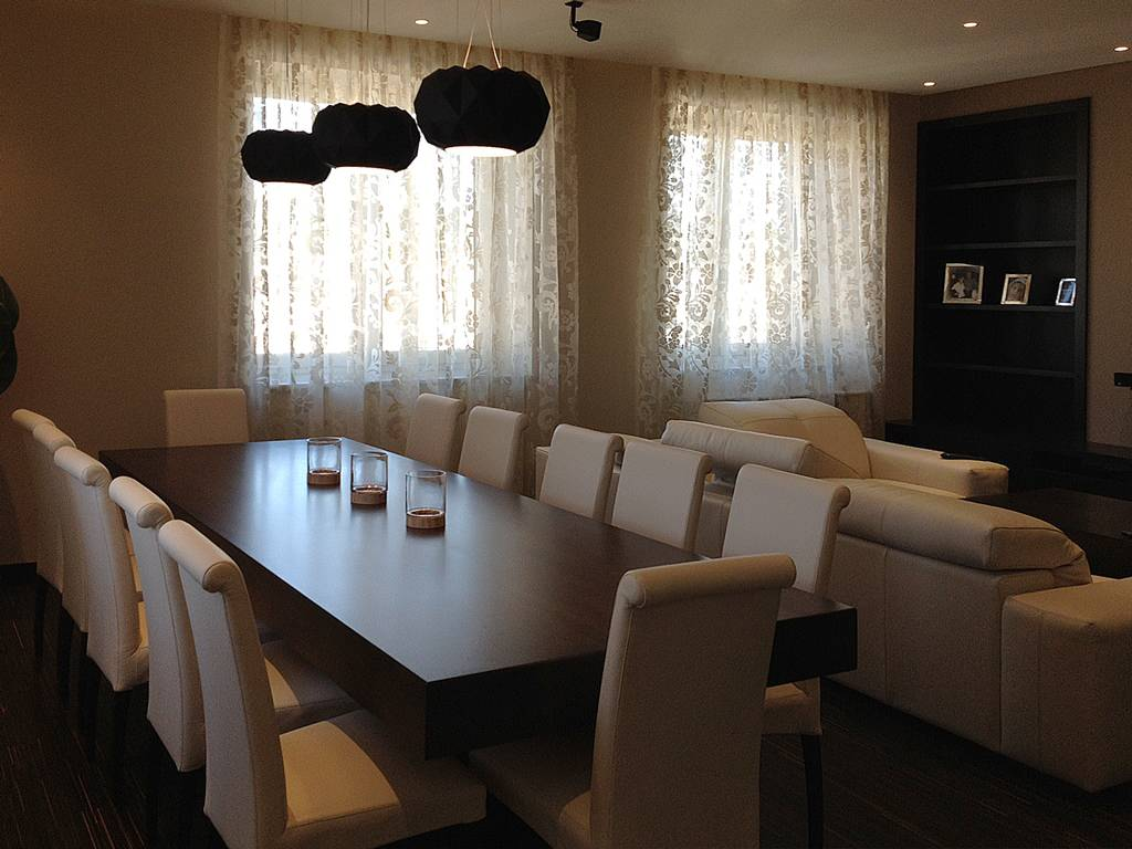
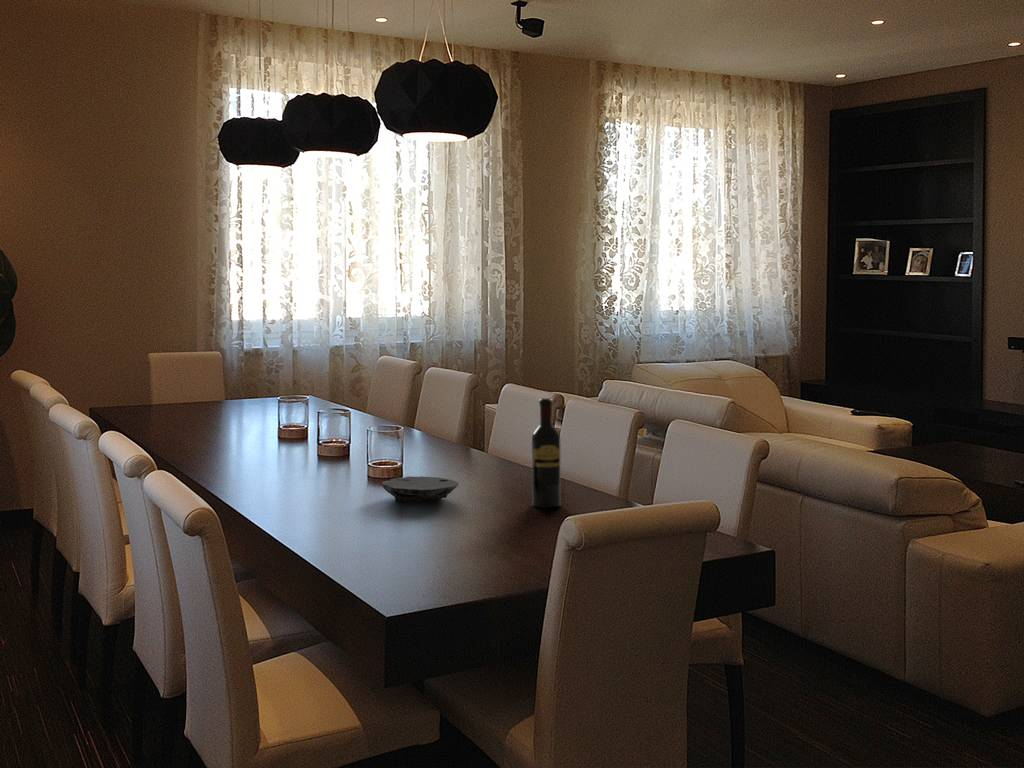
+ wine bottle (546, 451)
+ bowl (420, 490)
